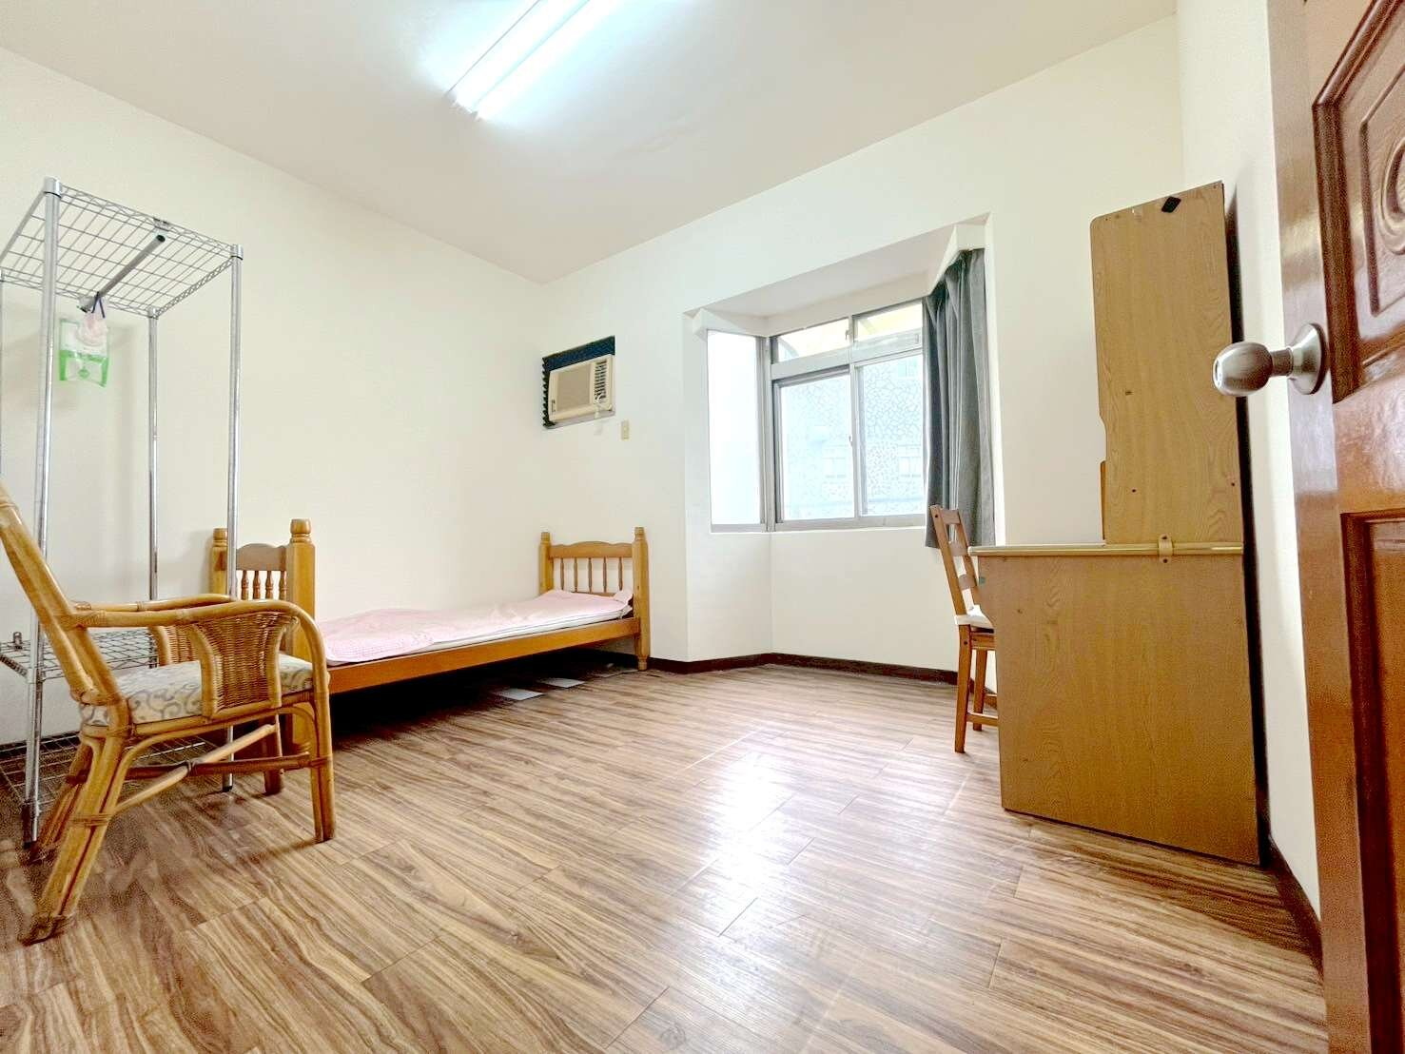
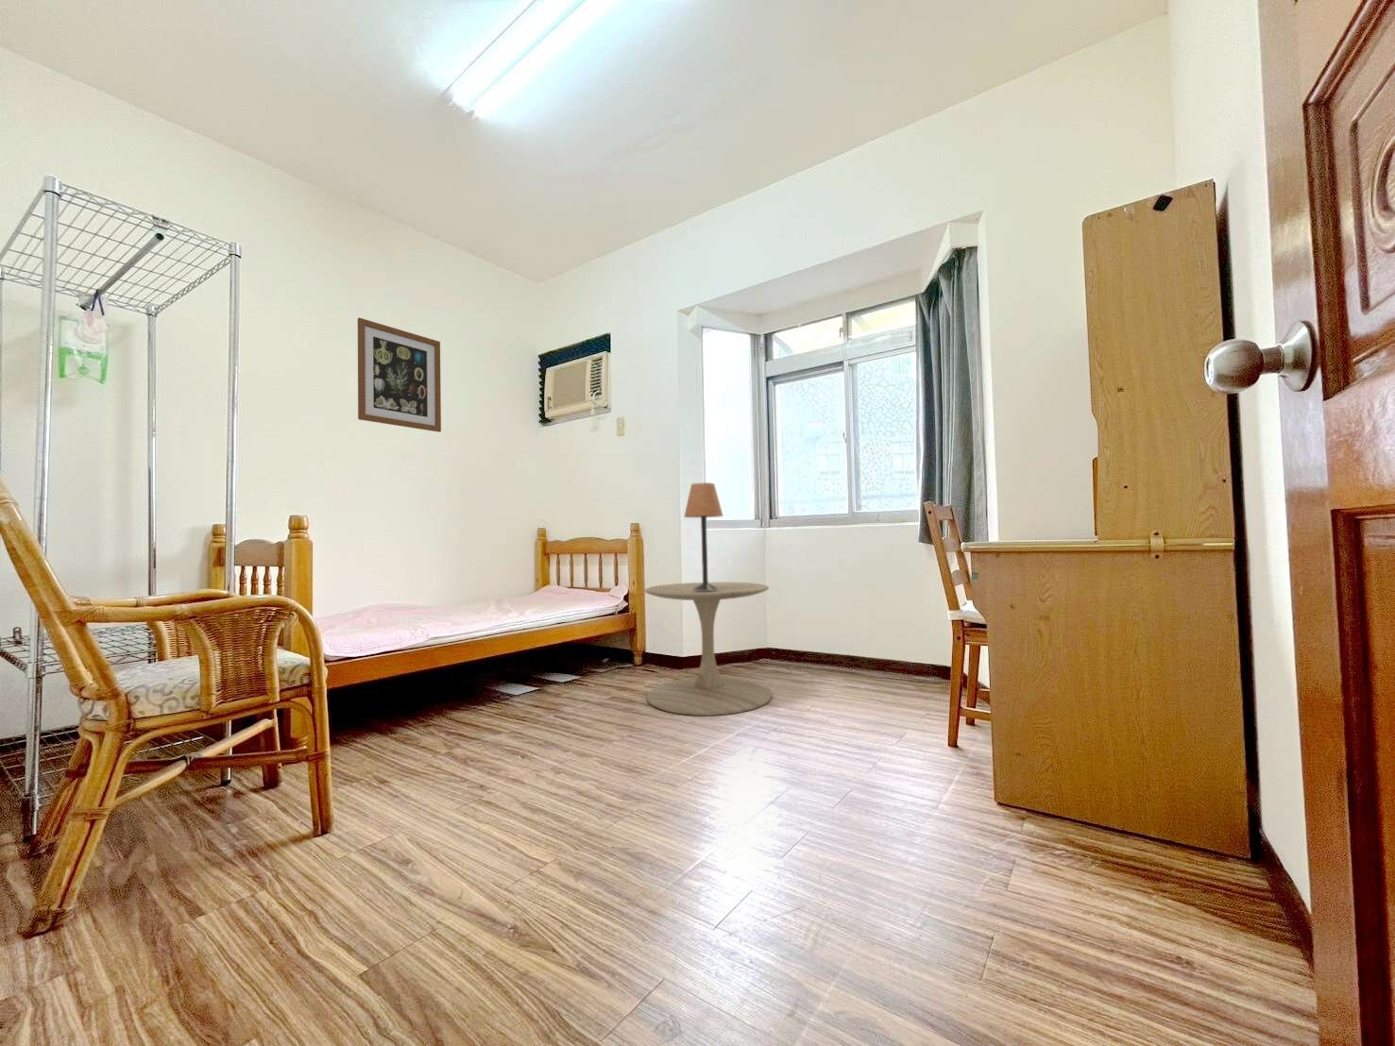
+ side table (708, 641)
+ wall art (401, 378)
+ table lamp (704, 534)
